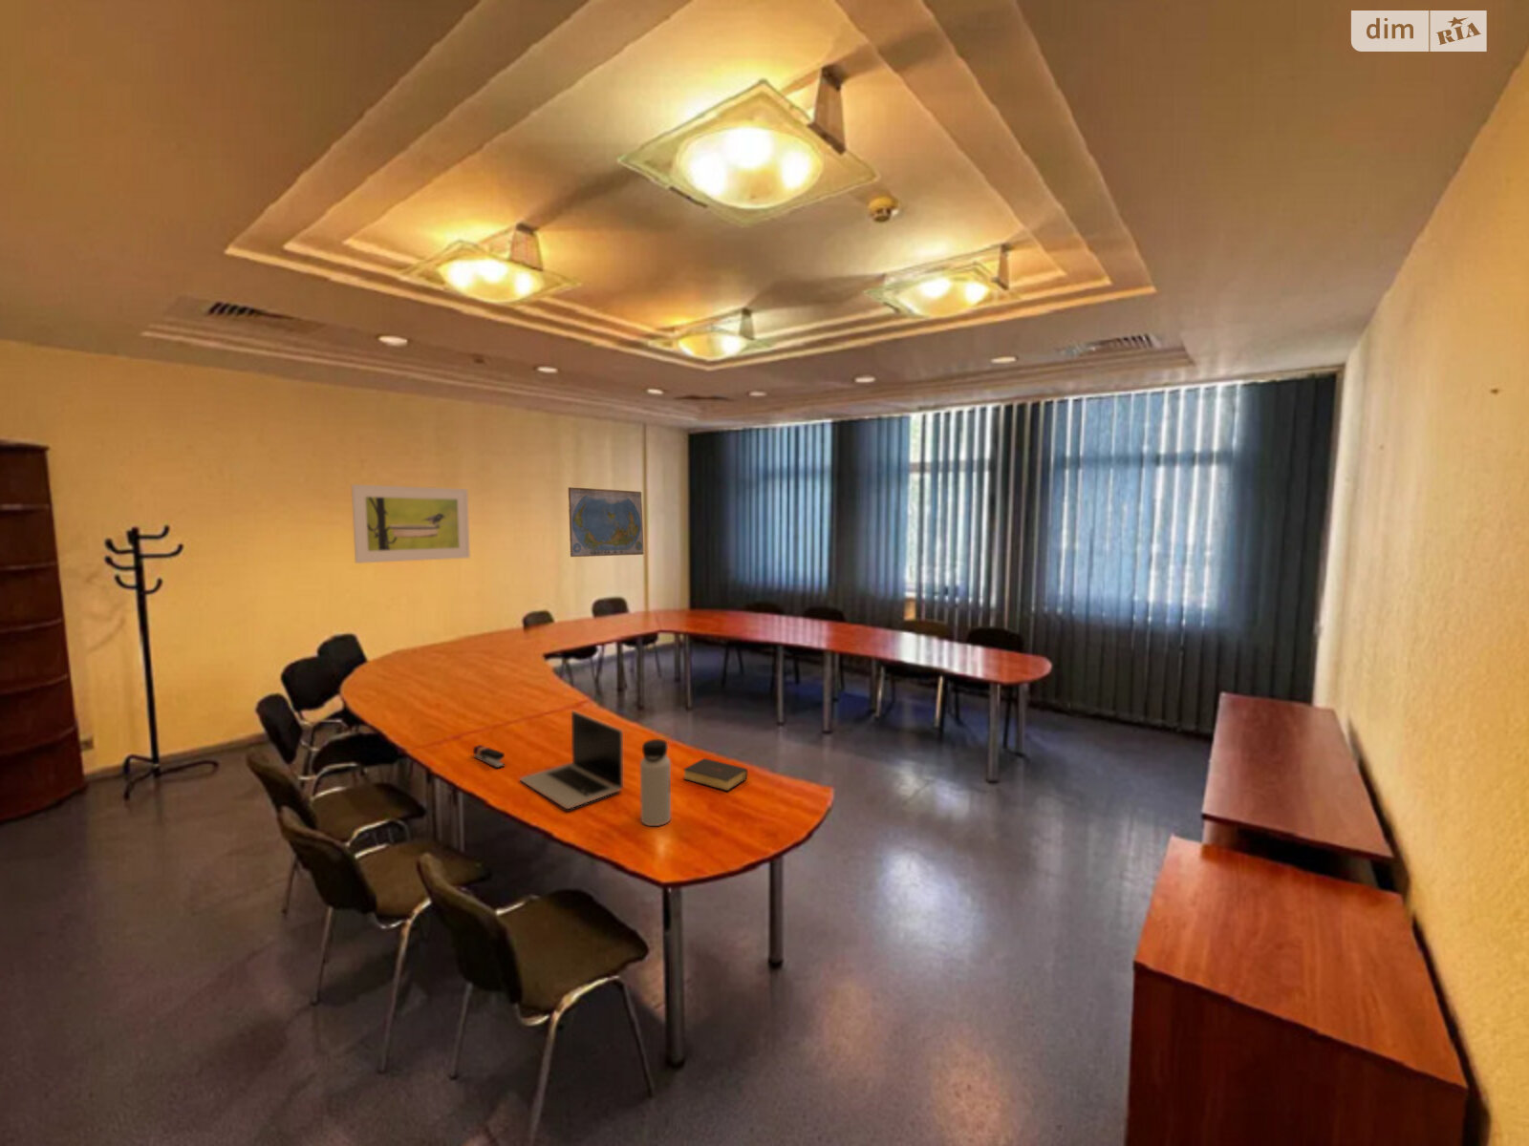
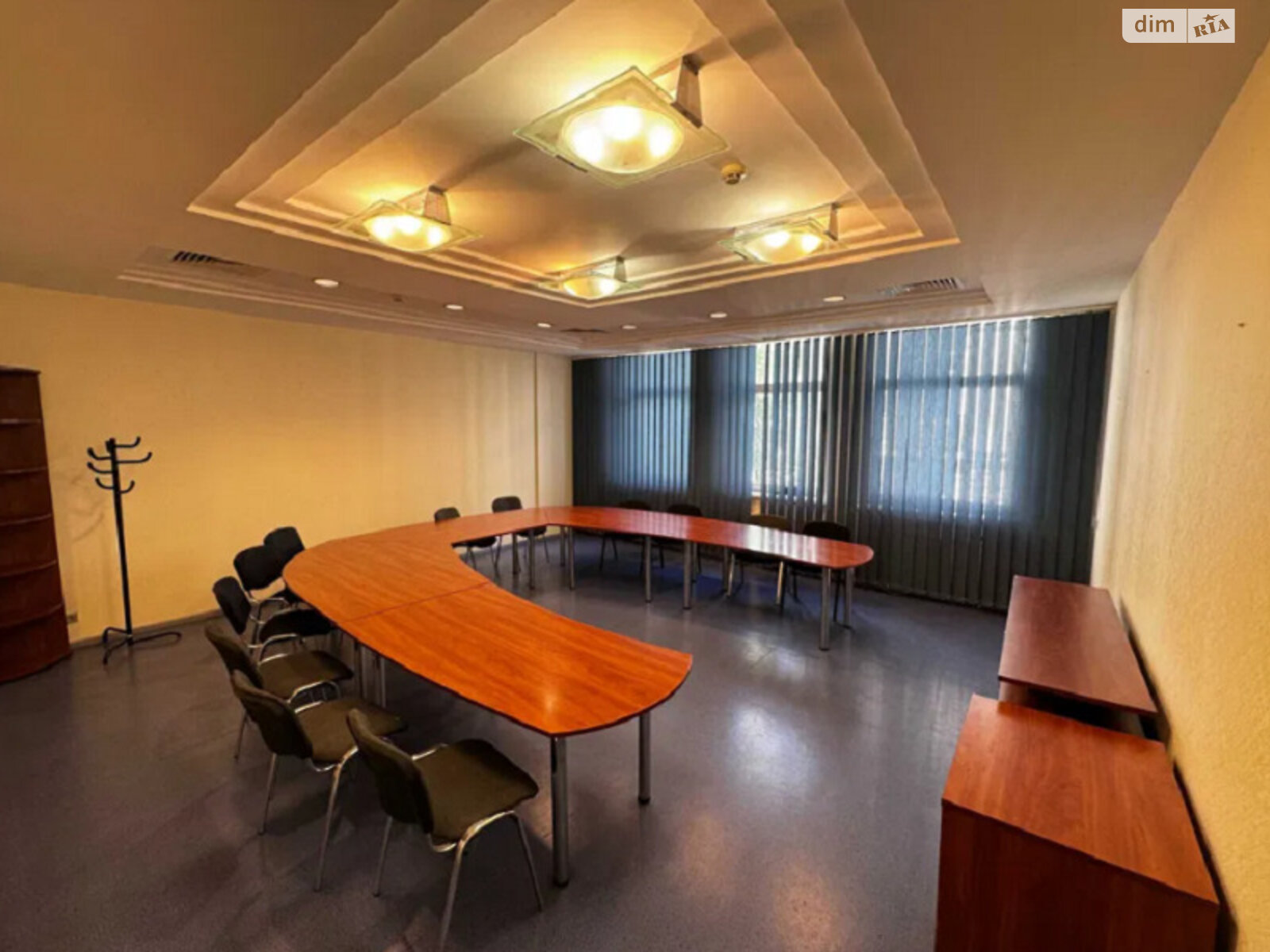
- stapler (489, 755)
- world map (608, 522)
- water bottle (656, 780)
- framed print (414, 524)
- bible (710, 773)
- laptop (572, 756)
